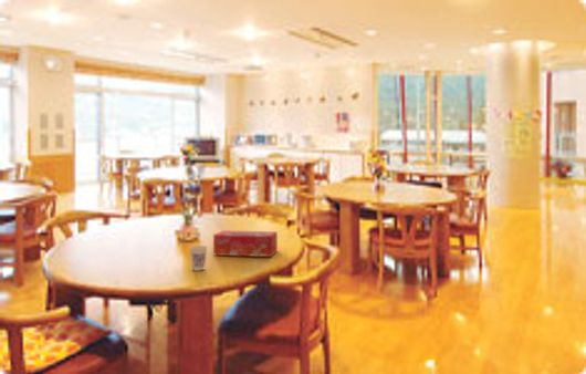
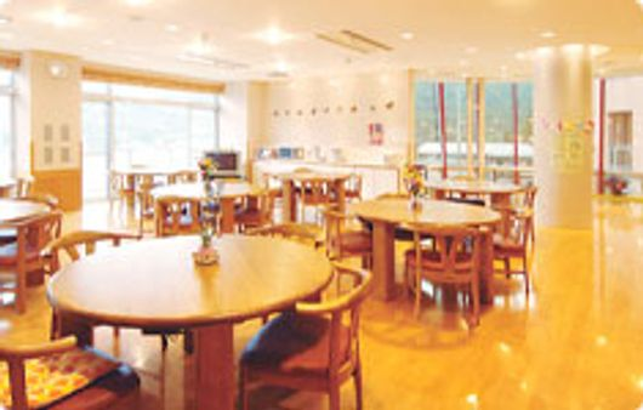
- cup (198, 258)
- tissue box (245, 242)
